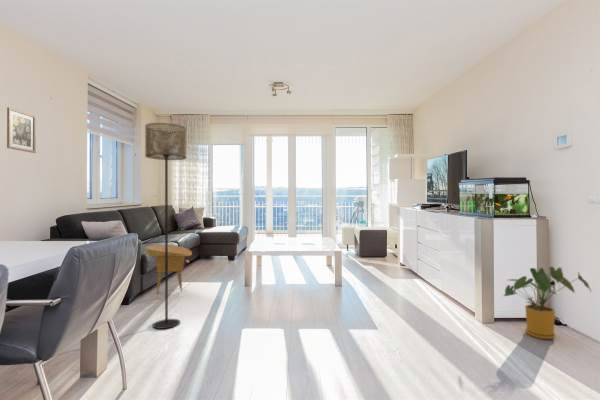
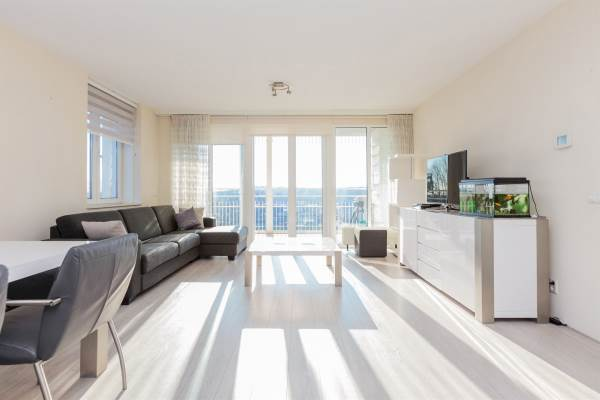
- wall art (22, 131)
- floor lamp (166, 225)
- side table (169, 269)
- house plant (539, 301)
